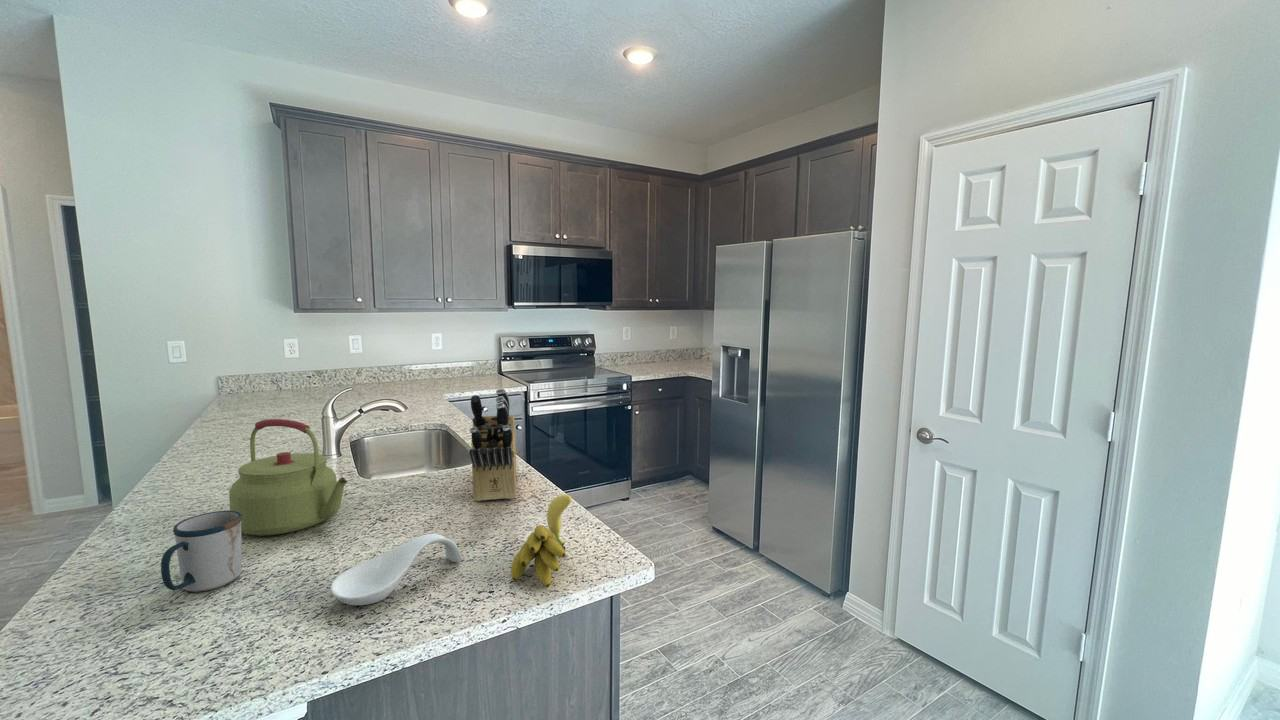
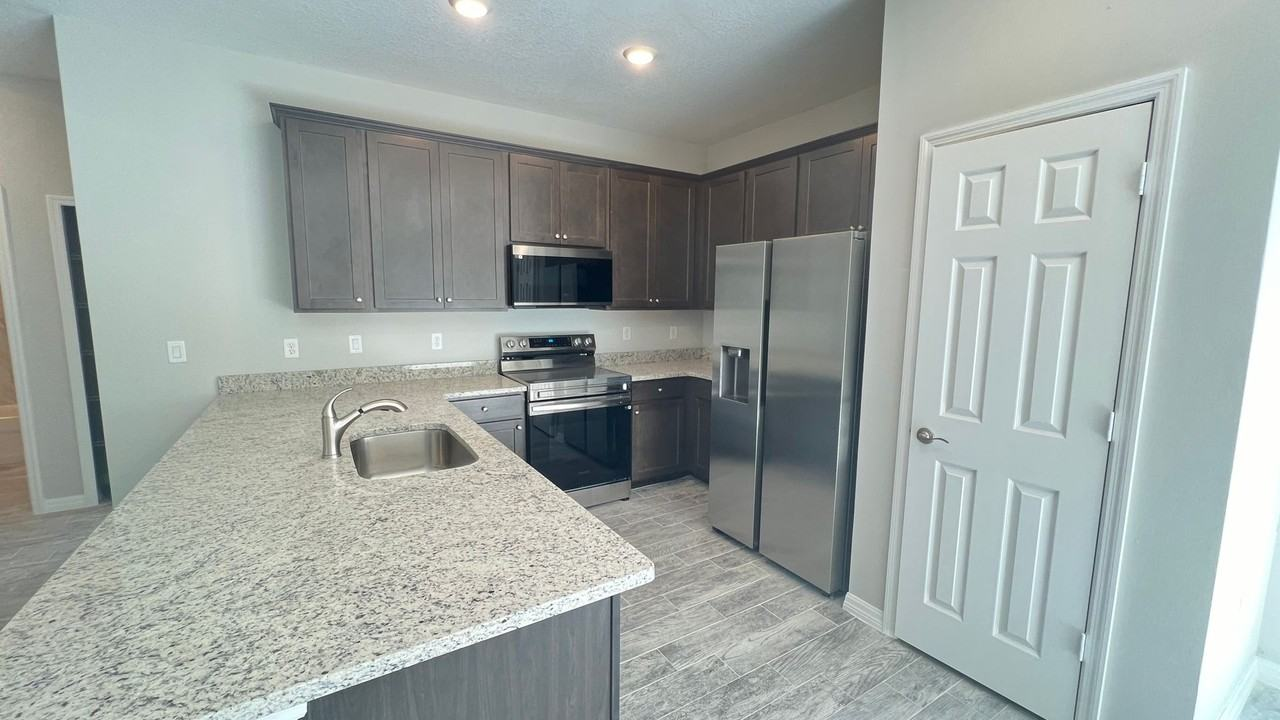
- knife block (494, 437)
- banana (551, 534)
- kettle (295, 471)
- spoon rest (399, 565)
- mug (204, 553)
